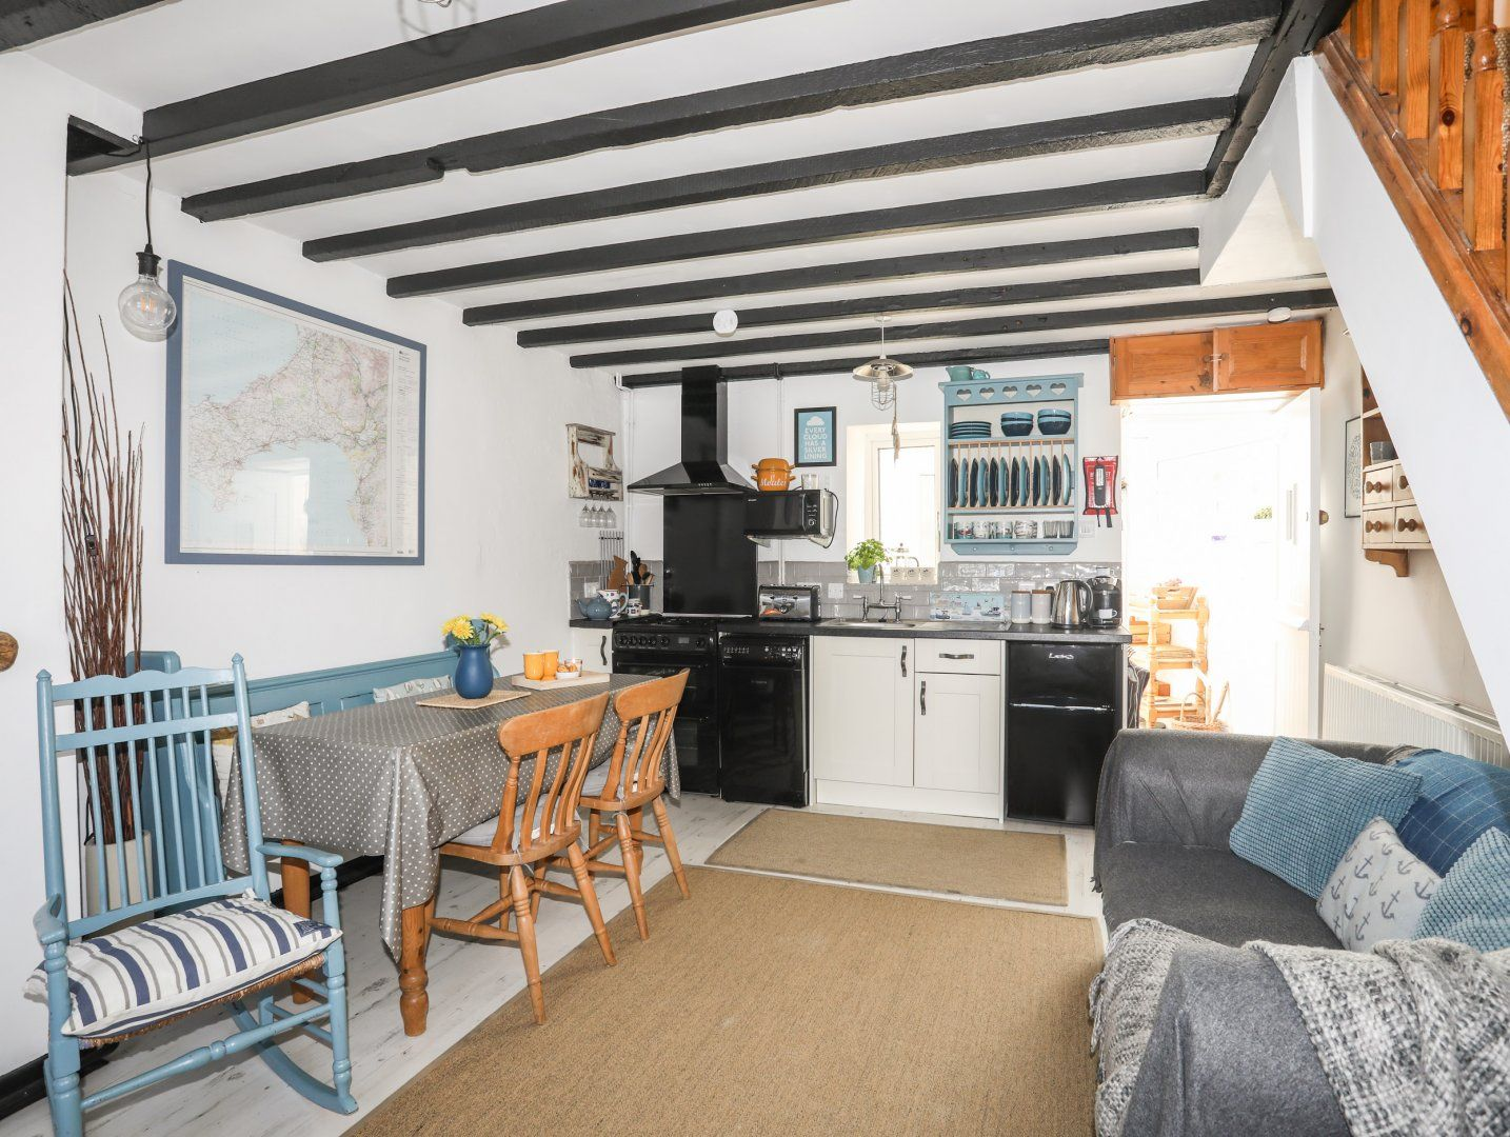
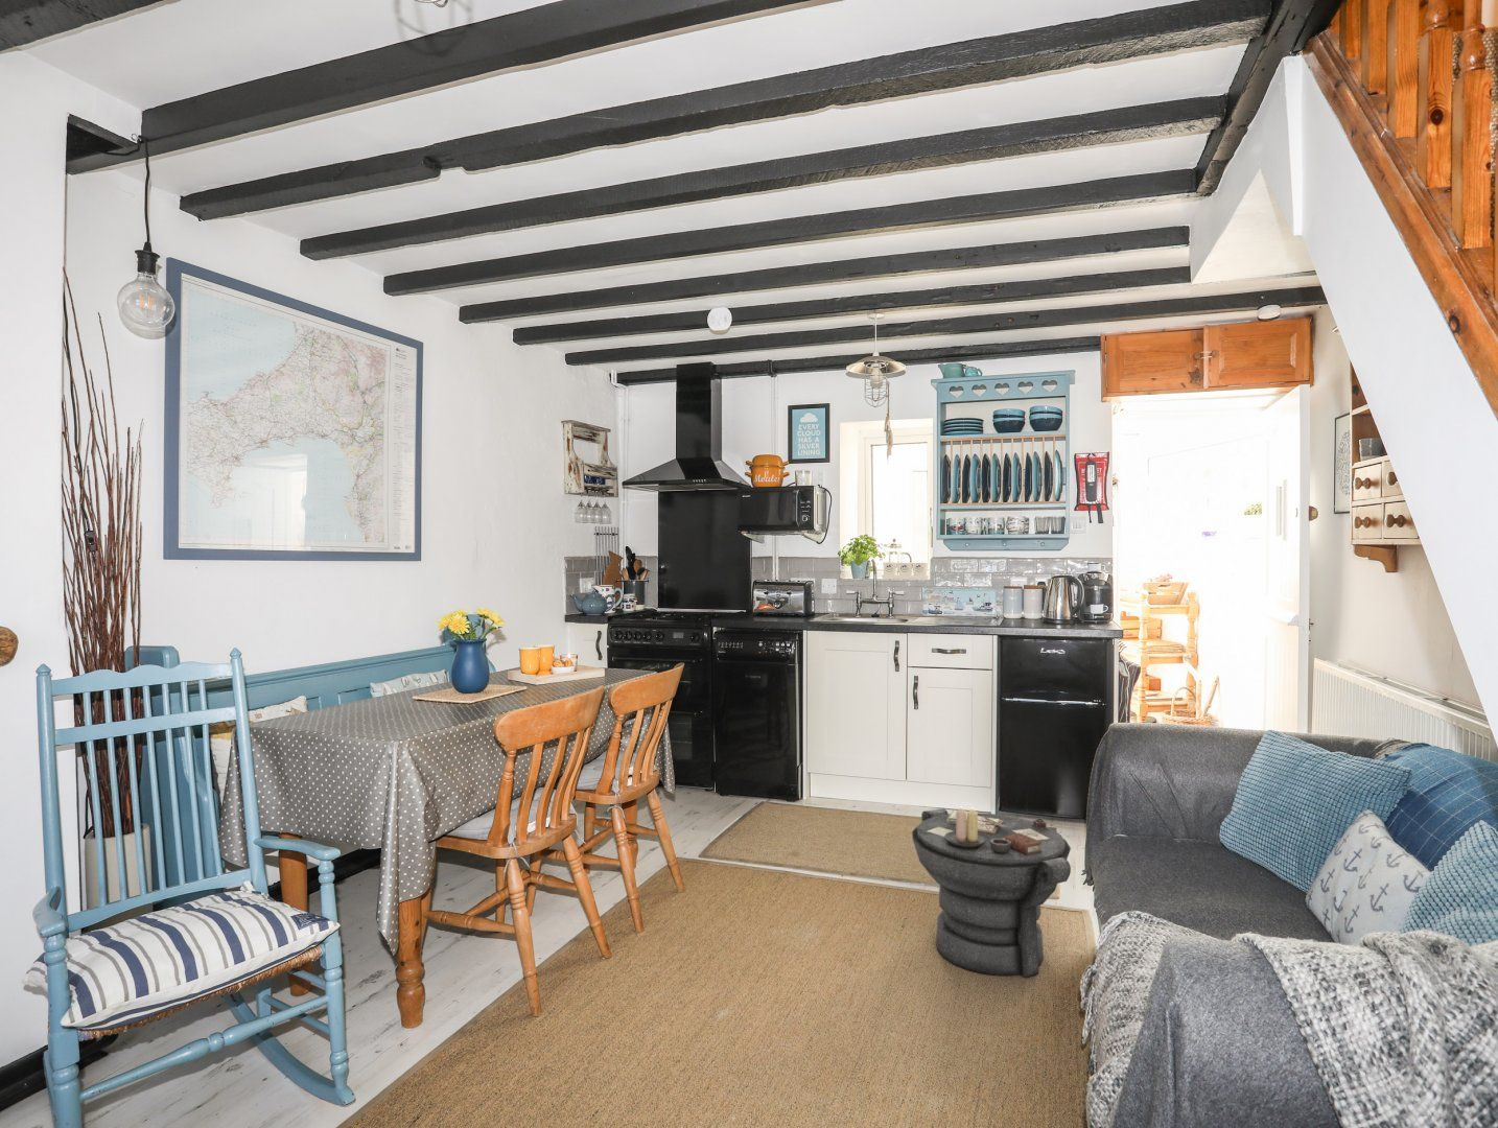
+ side table (988, 873)
